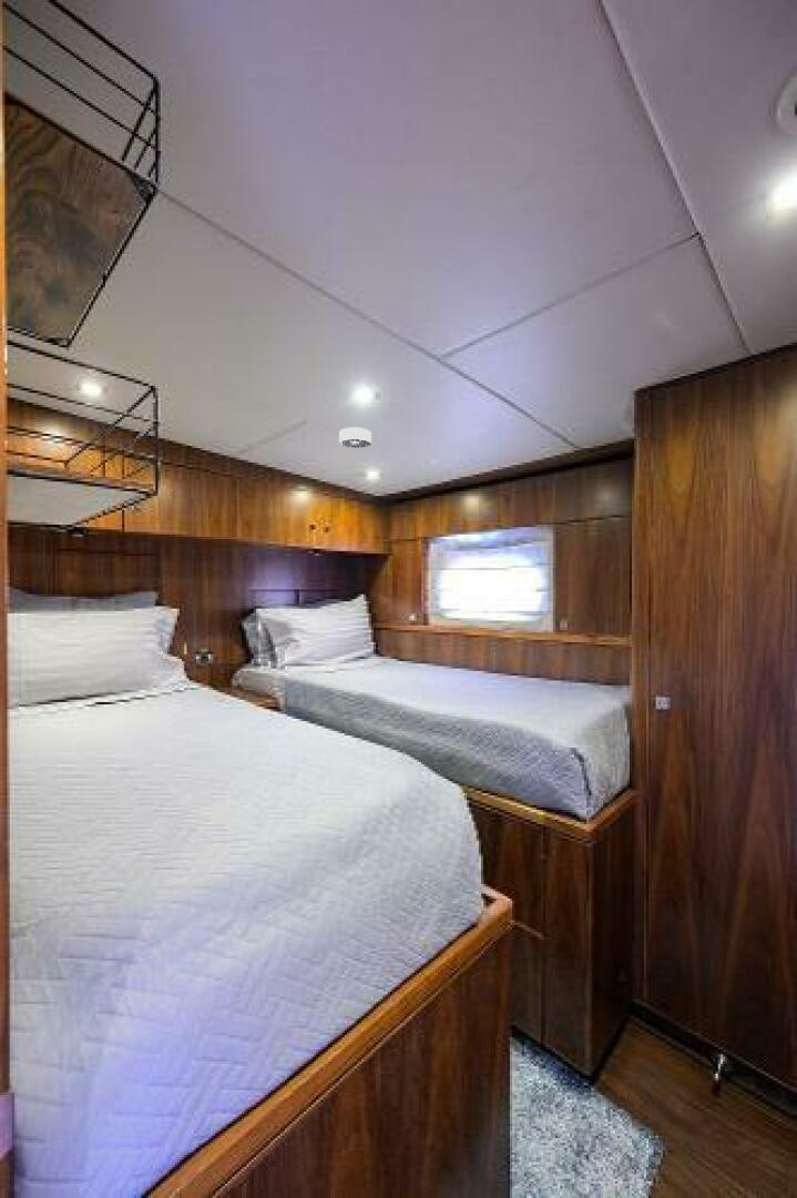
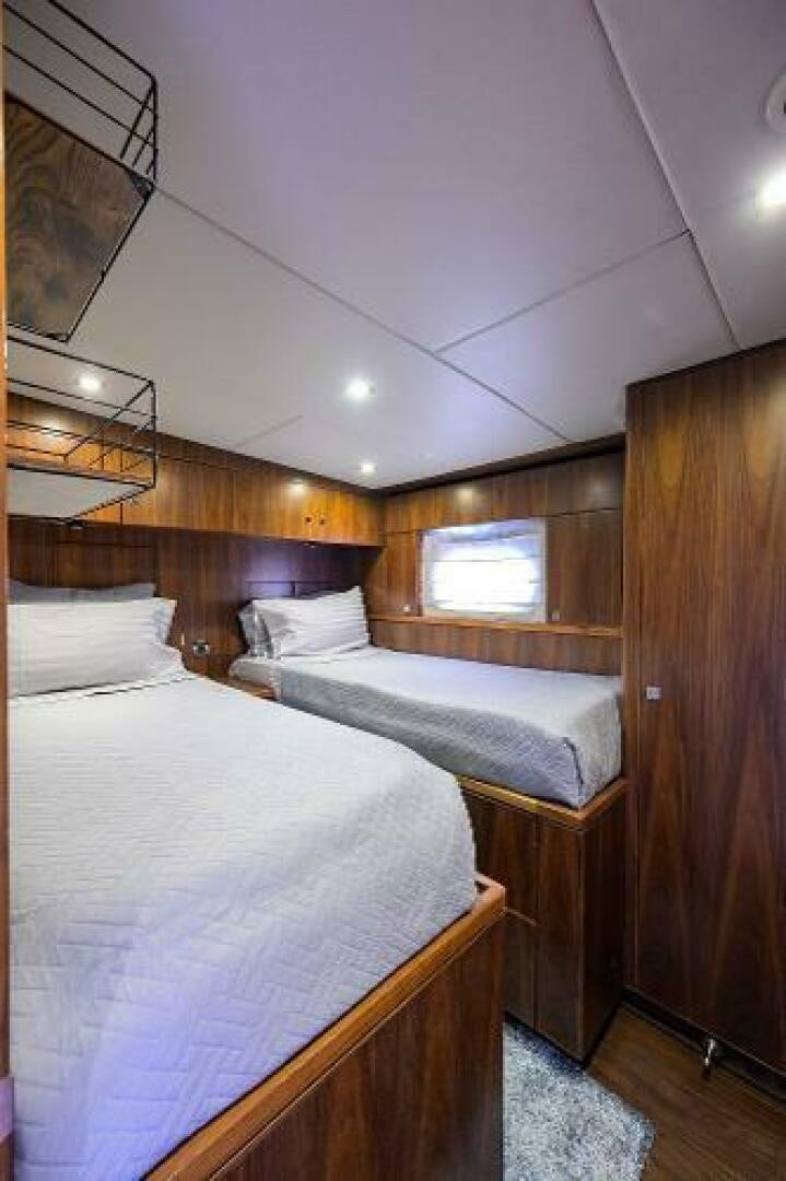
- smoke detector (355, 437)
